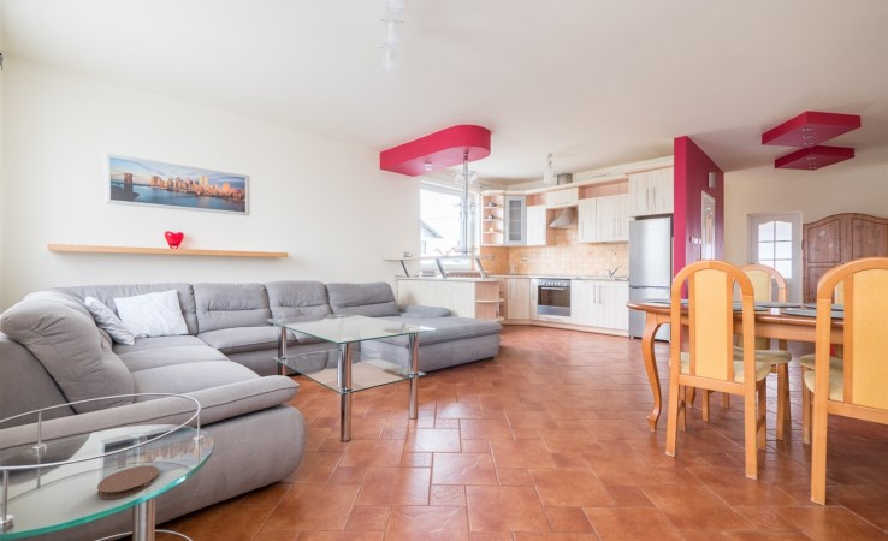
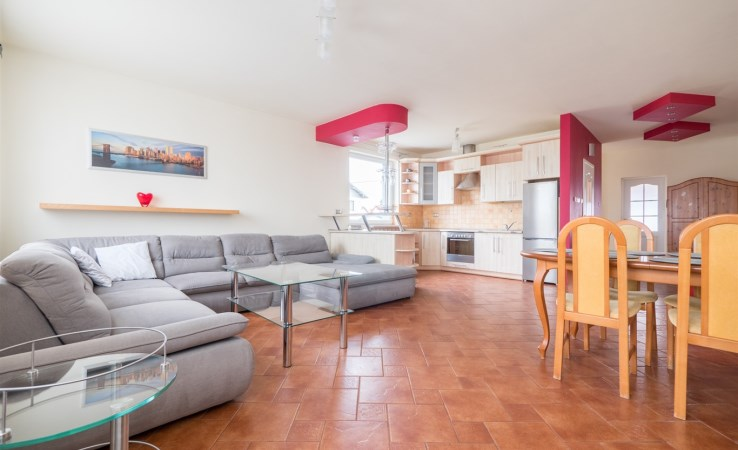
- coaster (129, 481)
